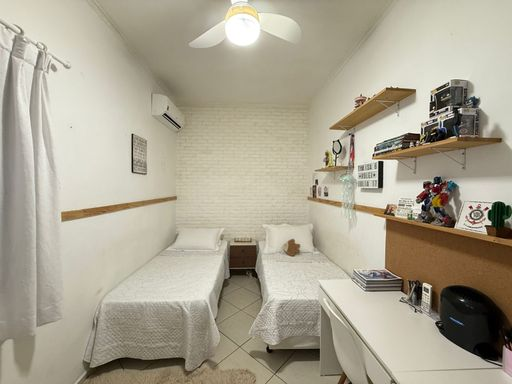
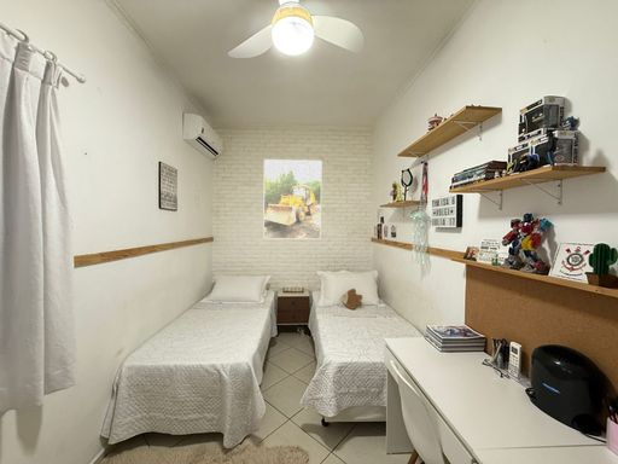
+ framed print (292, 199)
